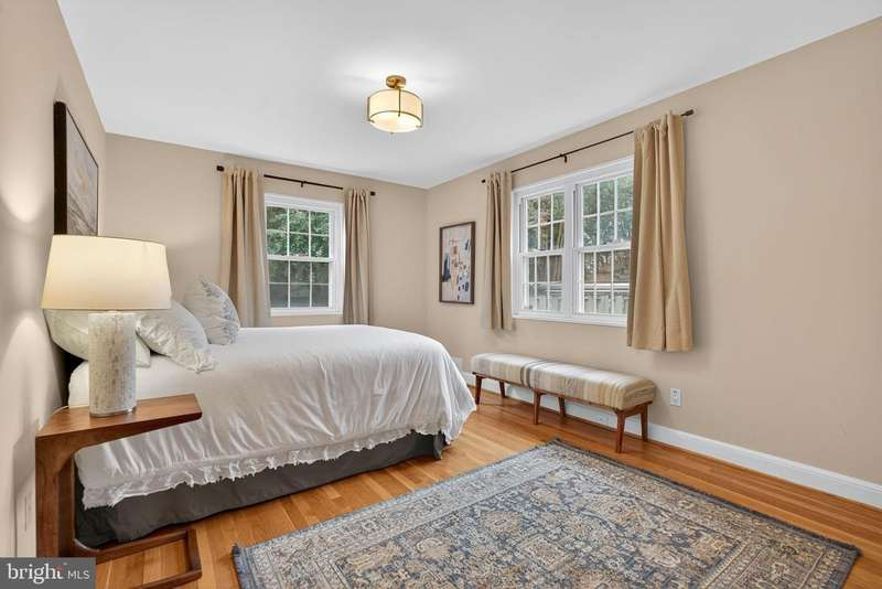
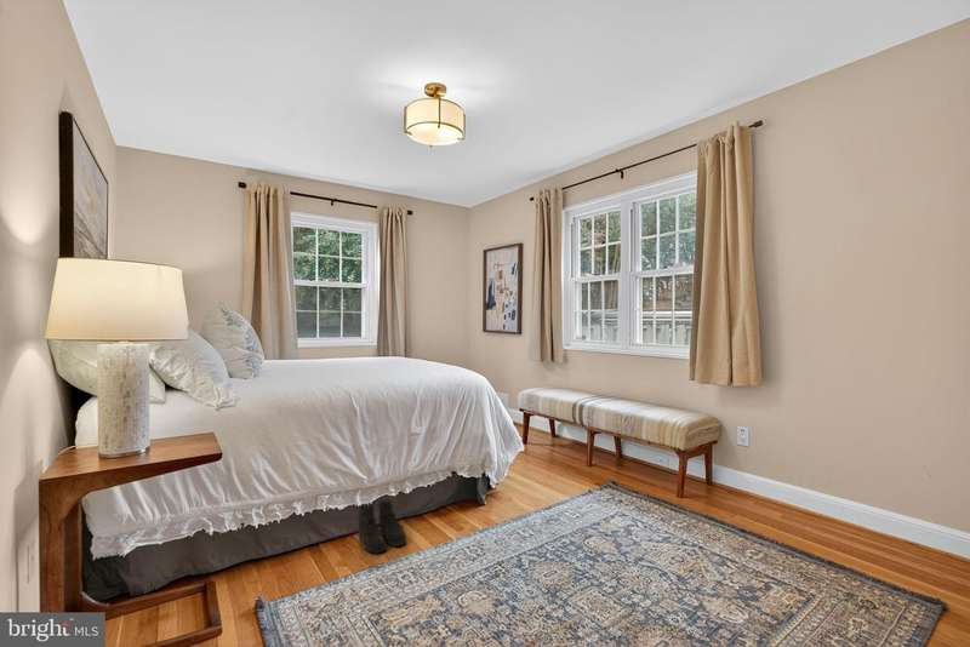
+ boots (381, 522)
